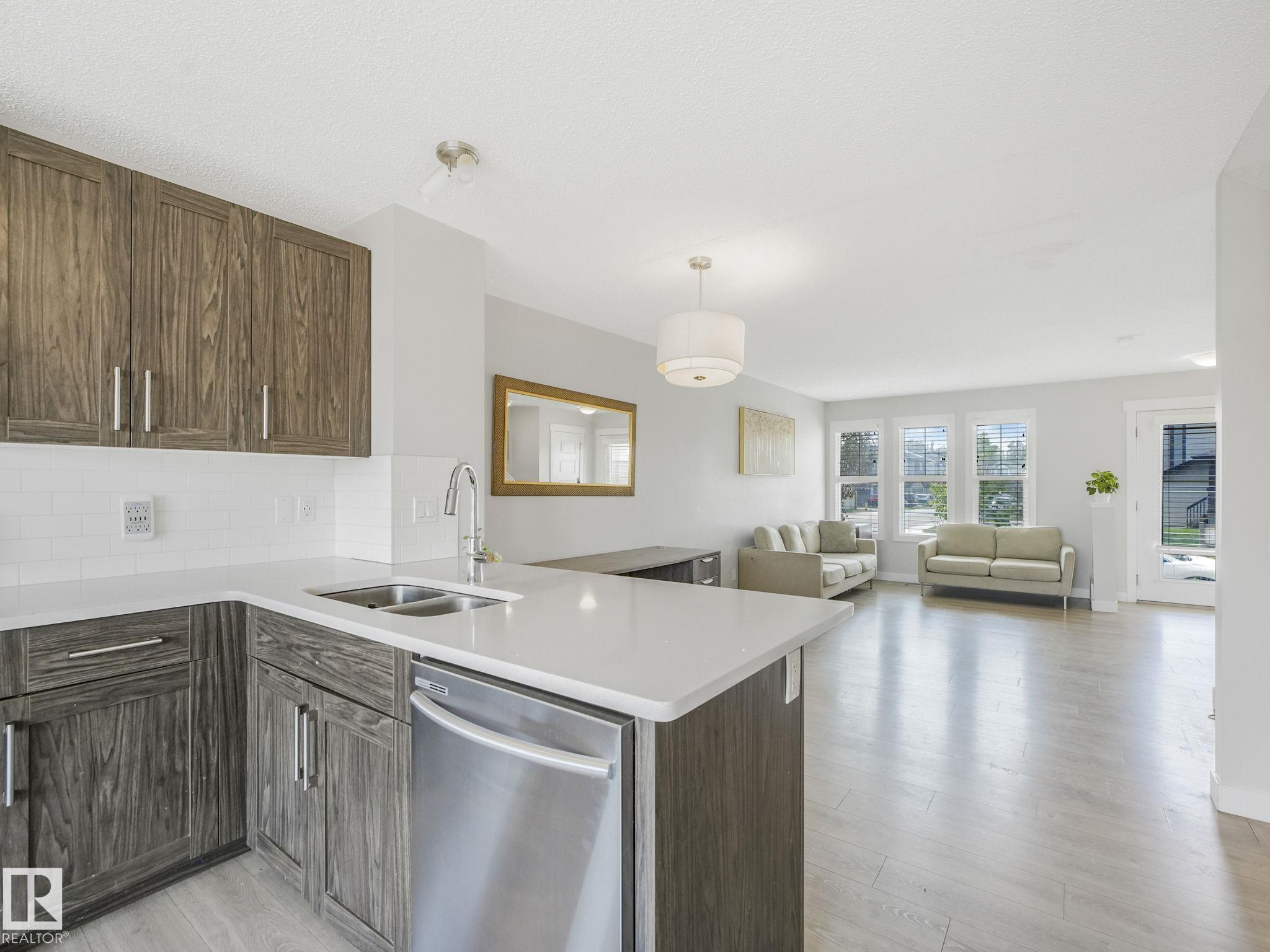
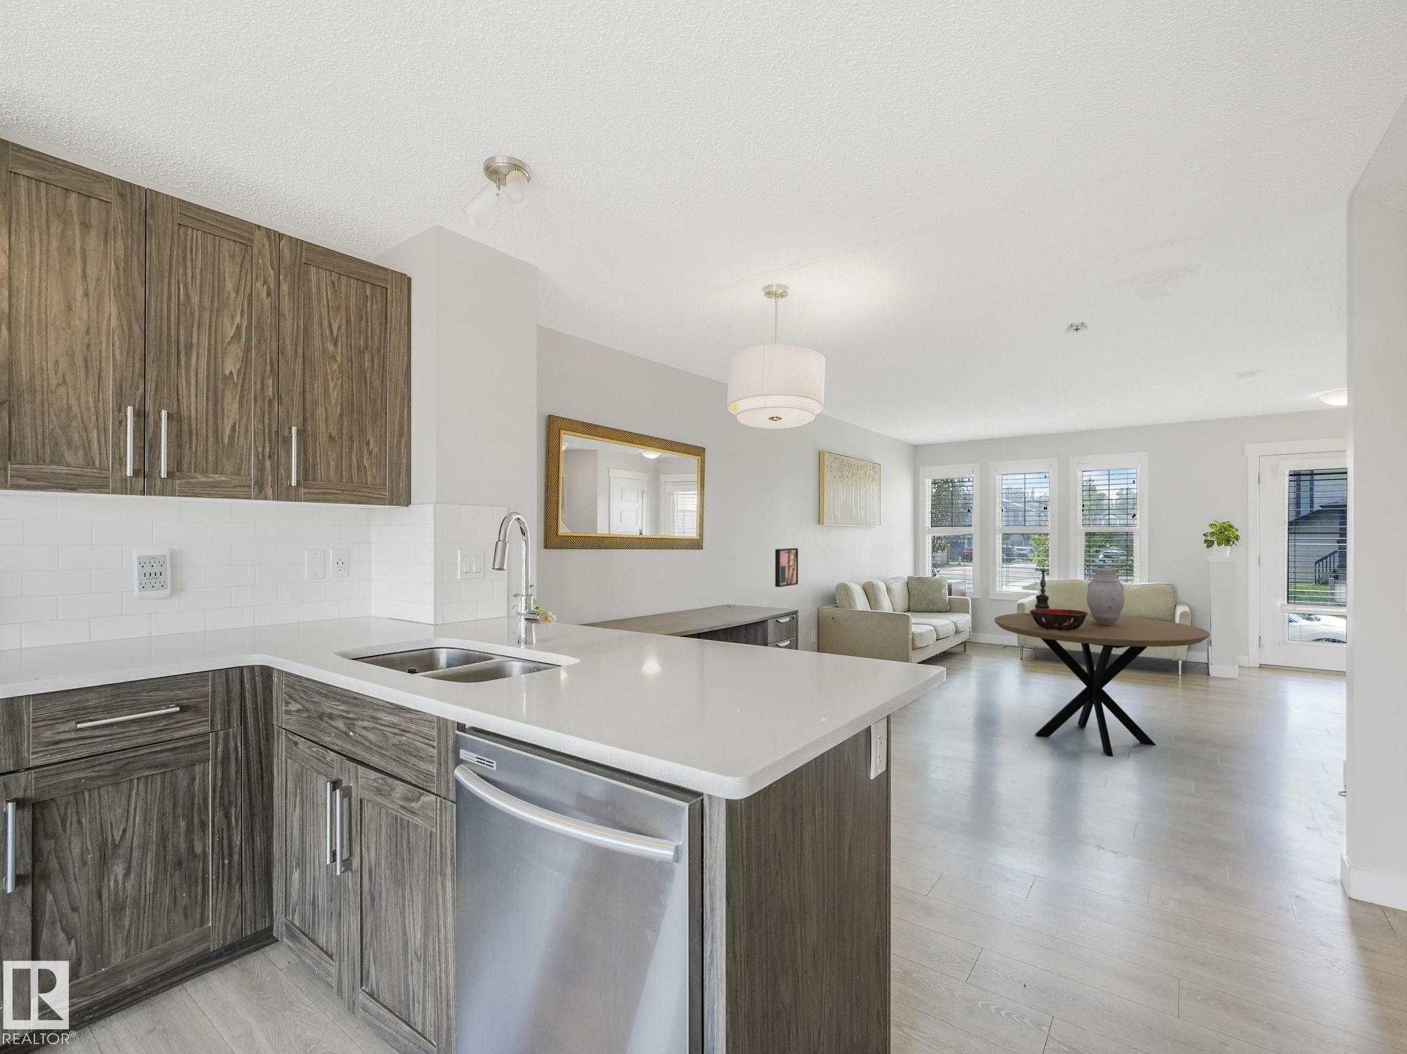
+ smoke detector (1076, 327)
+ dining table (1093, 682)
+ decorative bowl (1058, 619)
+ wall art (787, 567)
+ vase (1106, 596)
+ candle holder (1043, 588)
